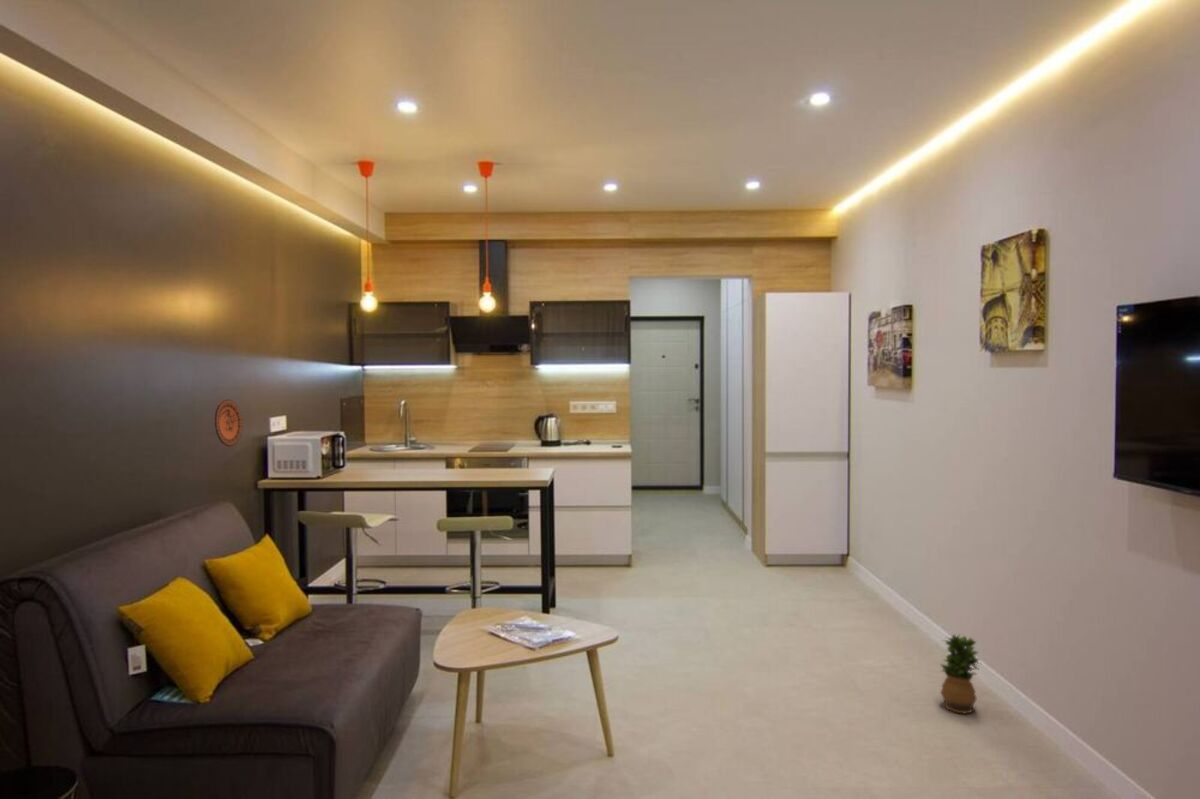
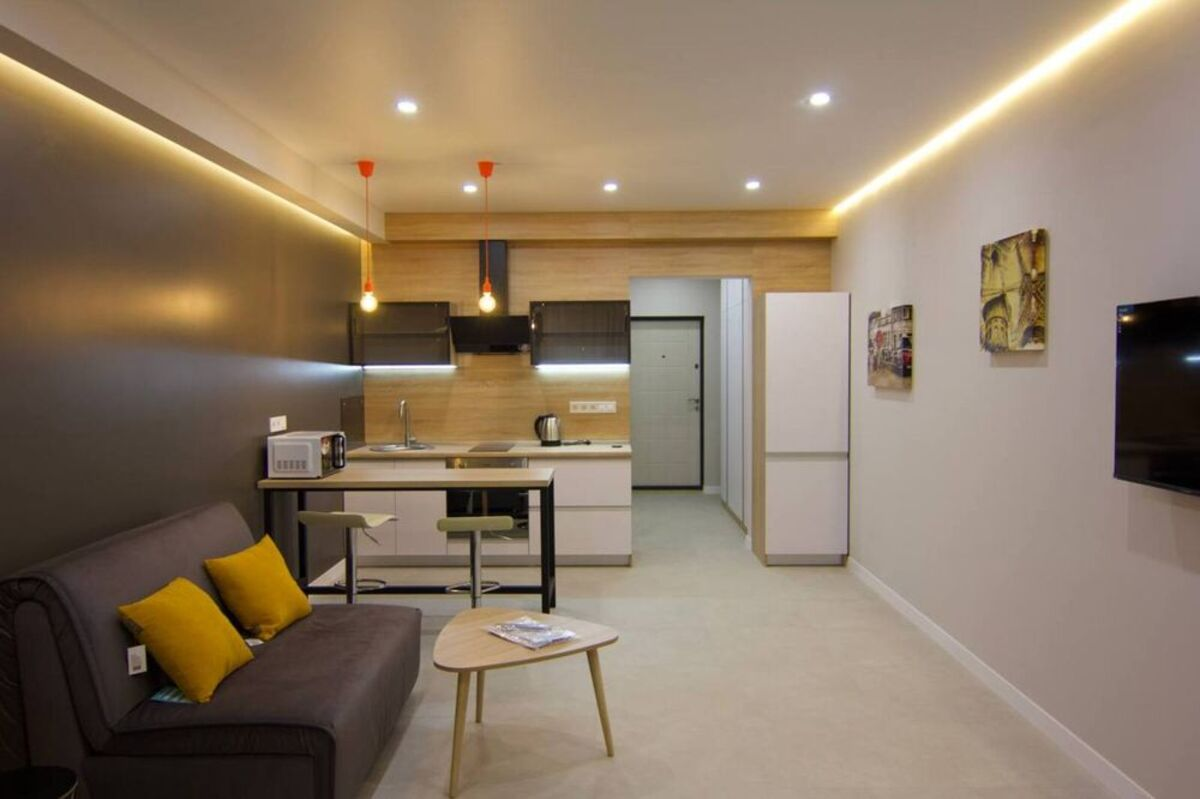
- potted plant (963, 670)
- decorative plate (228, 423)
